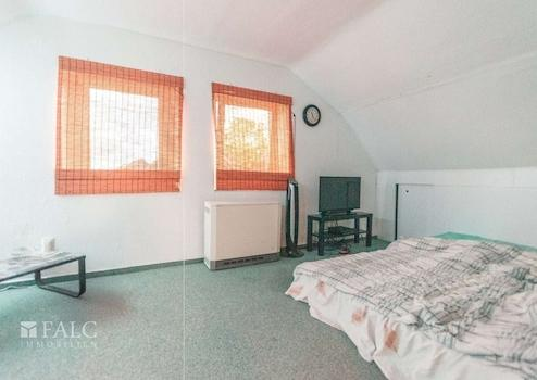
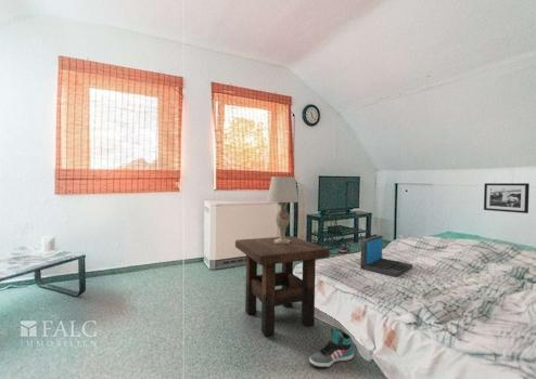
+ laptop (386, 259)
+ side table (278, 280)
+ picture frame (505, 197)
+ table lamp (282, 209)
+ sneaker (332, 344)
